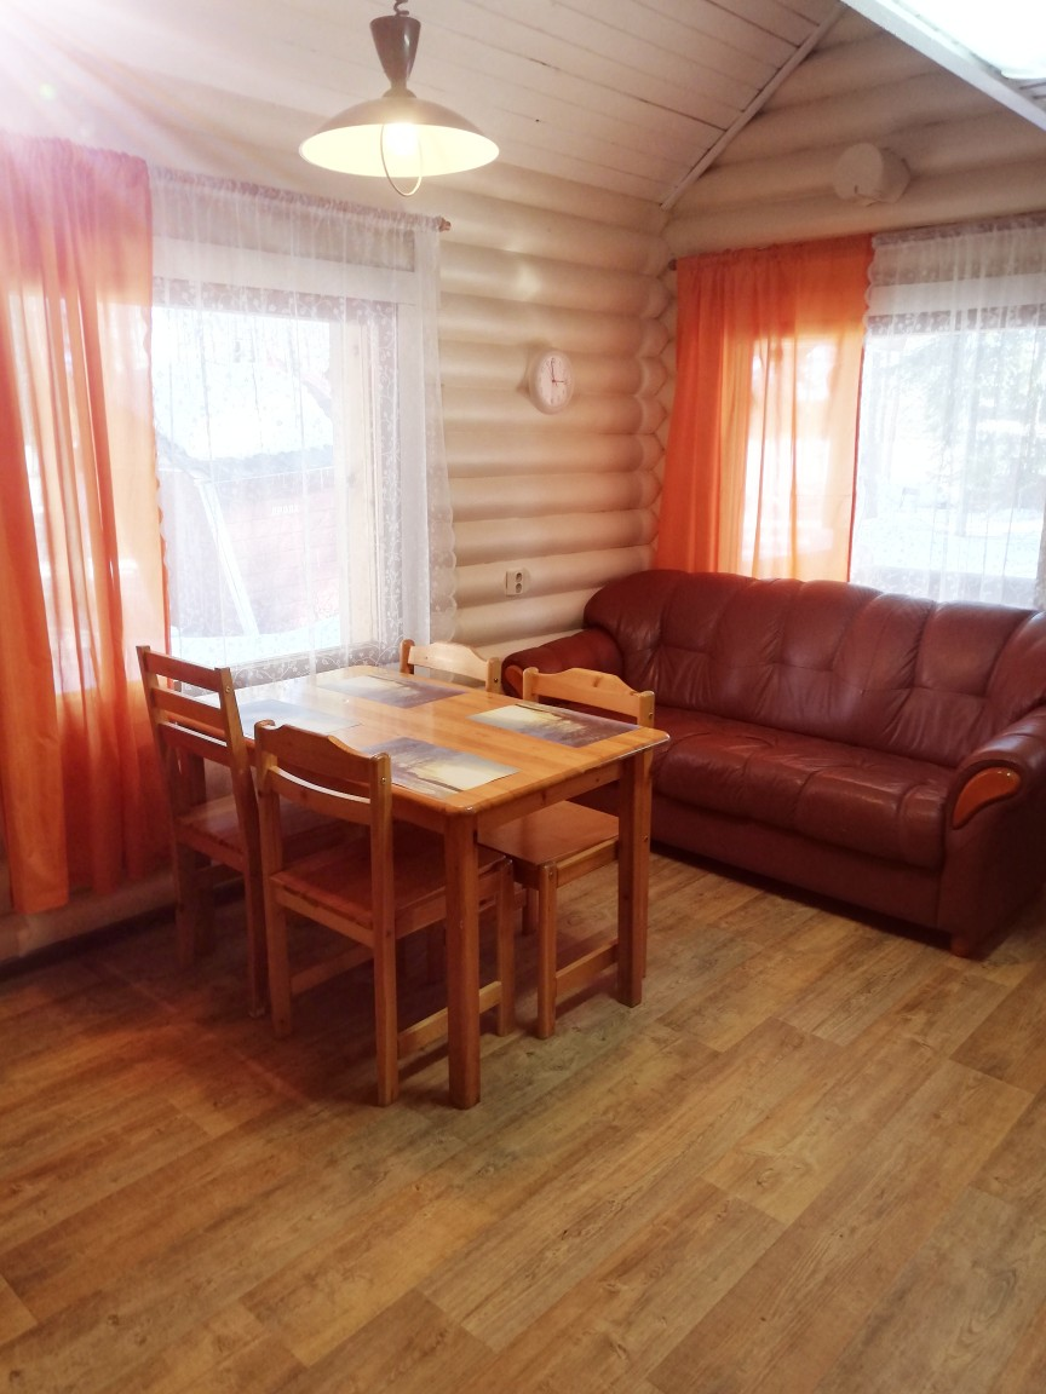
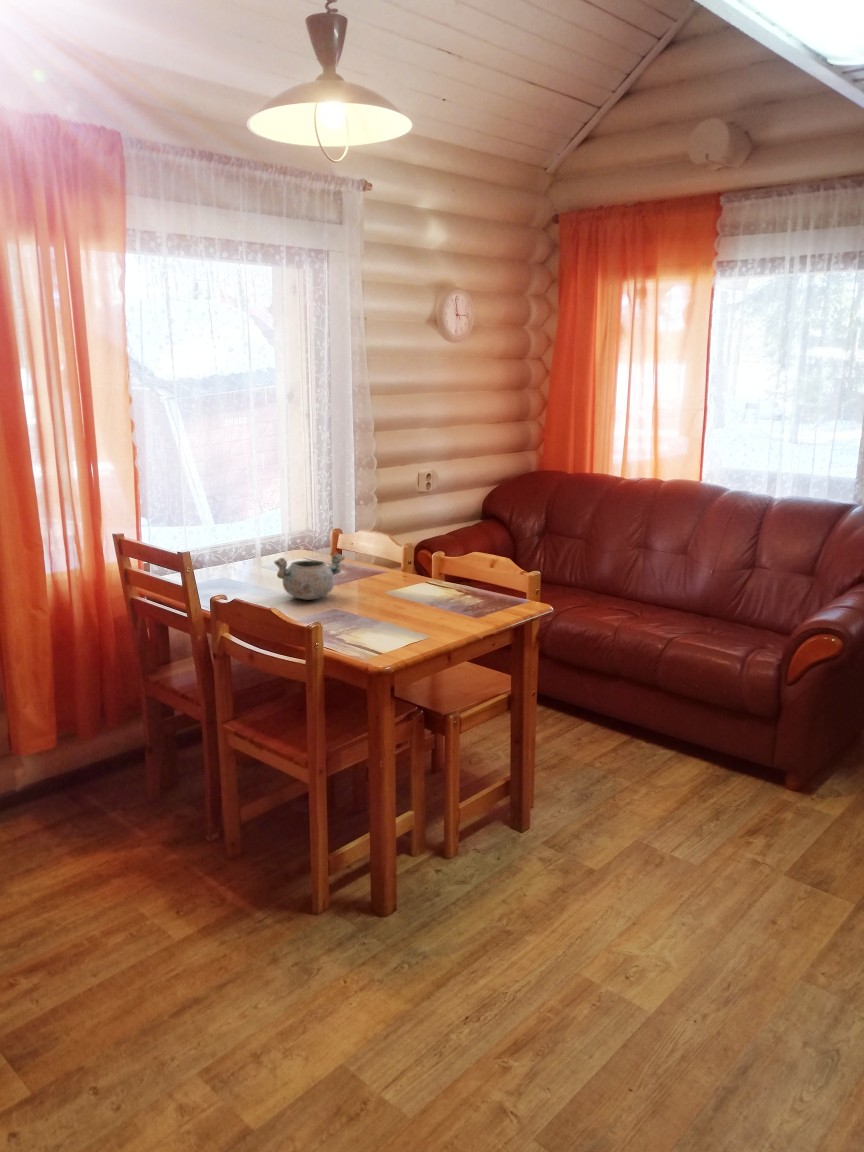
+ decorative bowl (309, 576)
